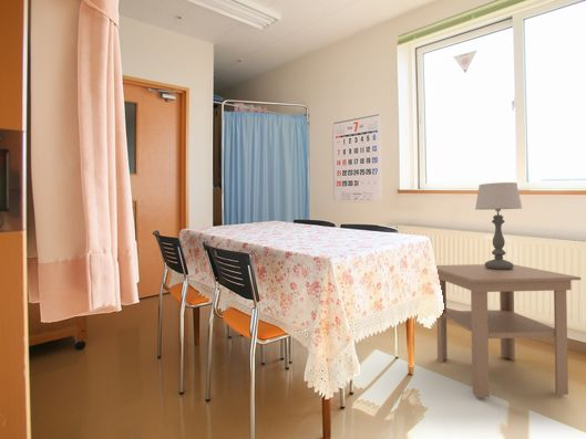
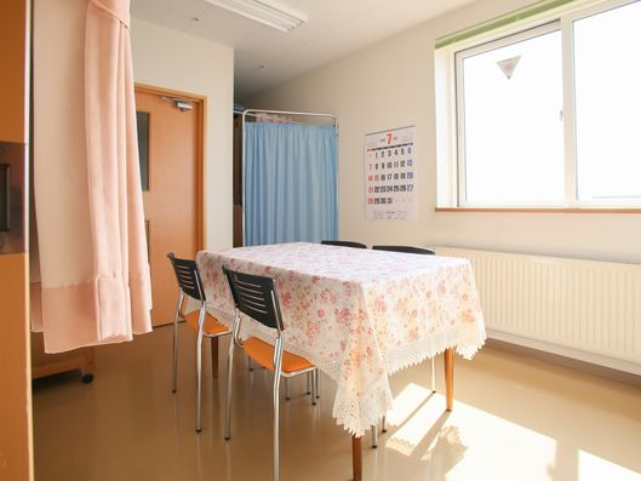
- table lamp (497, 226)
- side table (494, 323)
